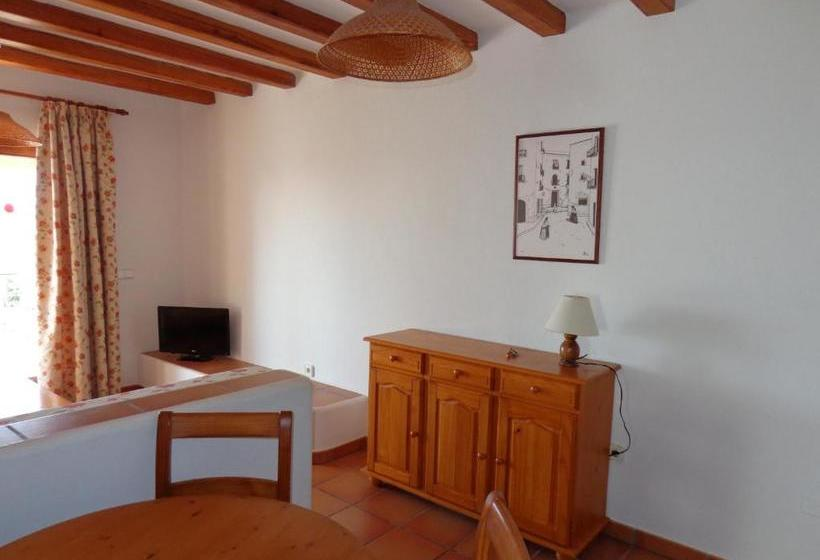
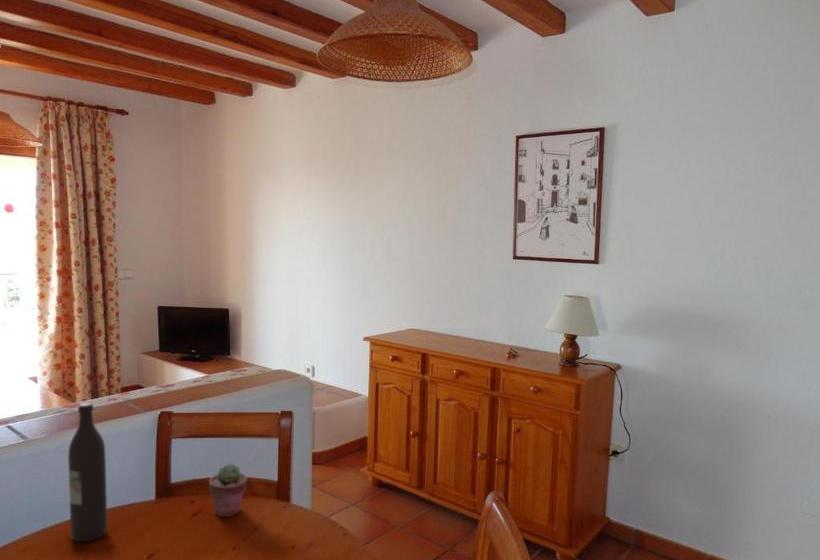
+ wine bottle (87, 469)
+ potted succulent (228, 488)
